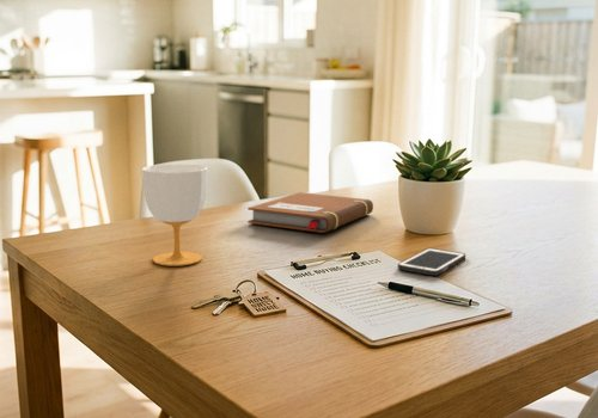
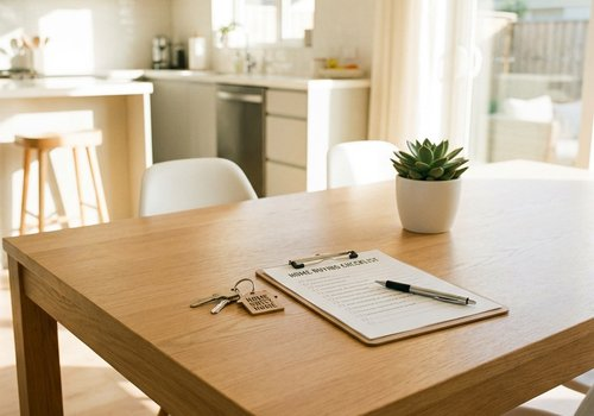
- notebook (311, 211)
- cell phone (432, 260)
- cup (176, 214)
